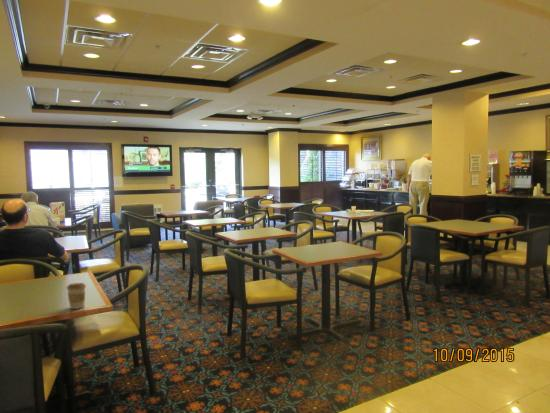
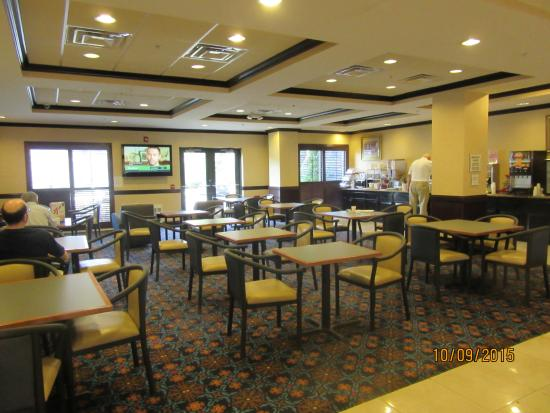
- coffee cup (76, 295)
